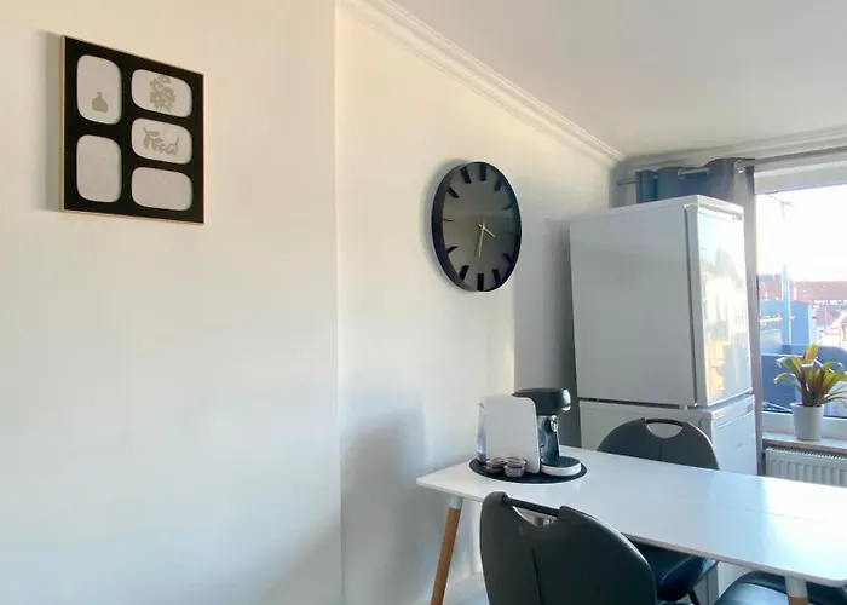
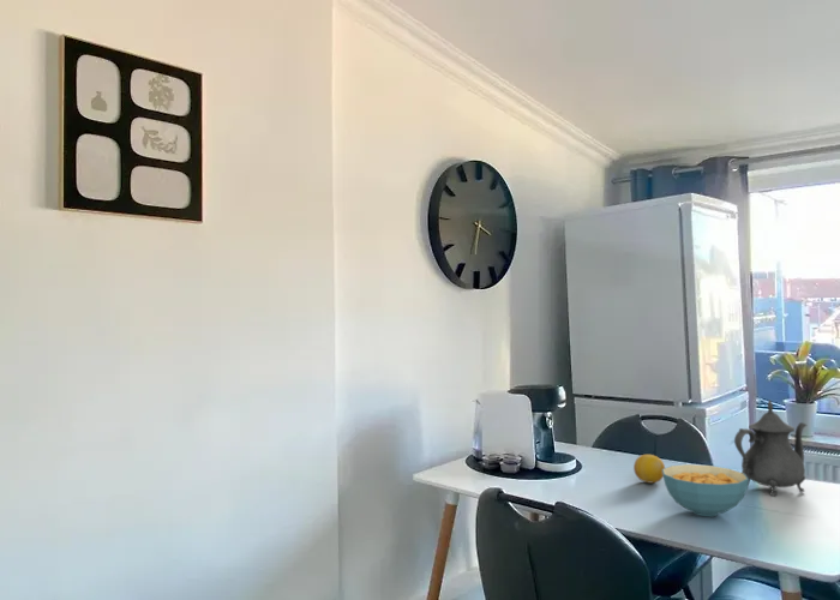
+ cereal bowl (703, 493)
+ teapot (772, 444)
+ fruit (649, 468)
